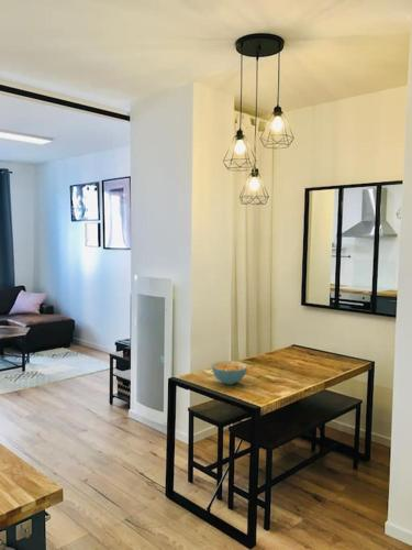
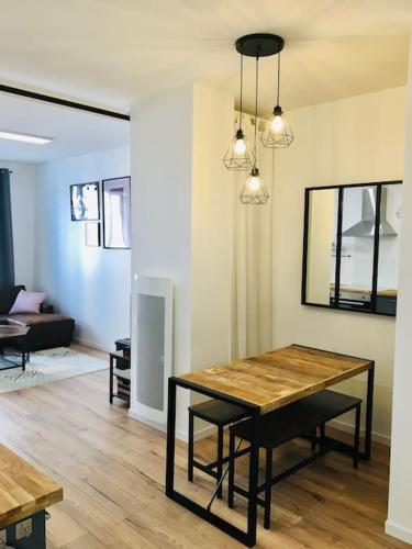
- cereal bowl (229, 374)
